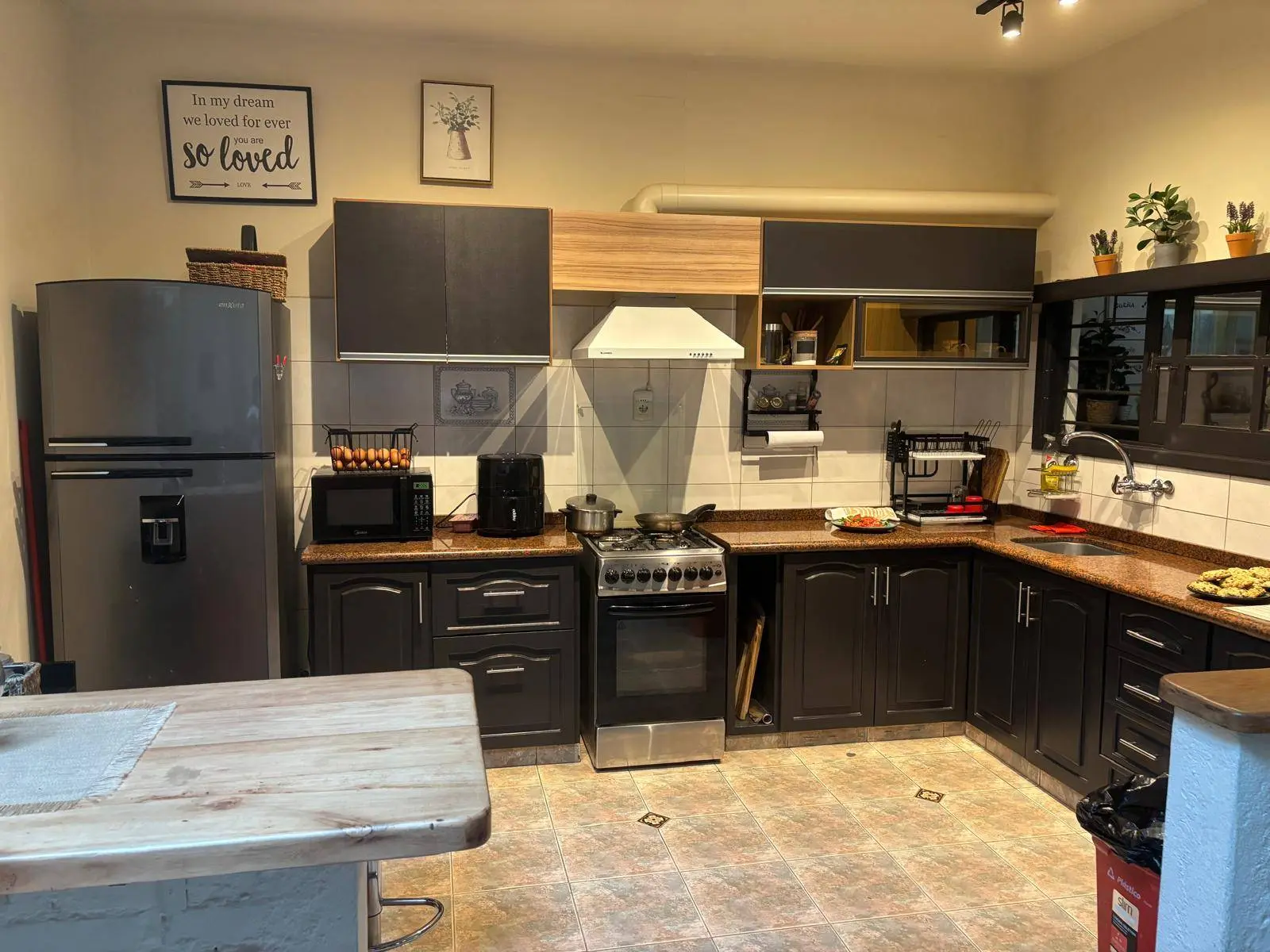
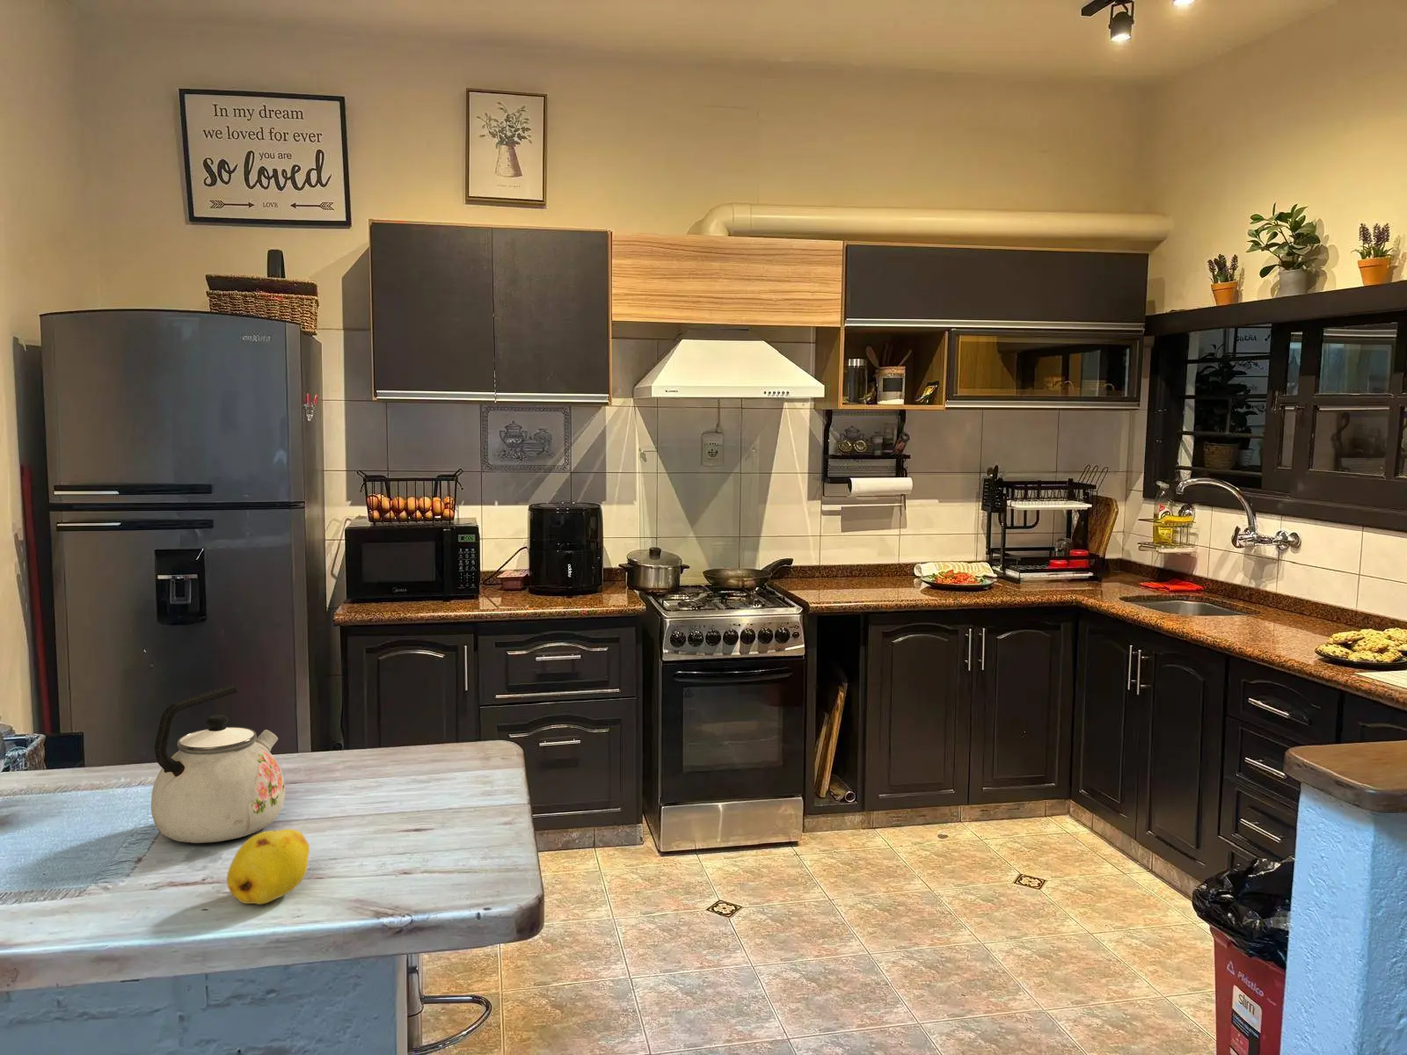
+ fruit (273, 861)
+ kettle (219, 759)
